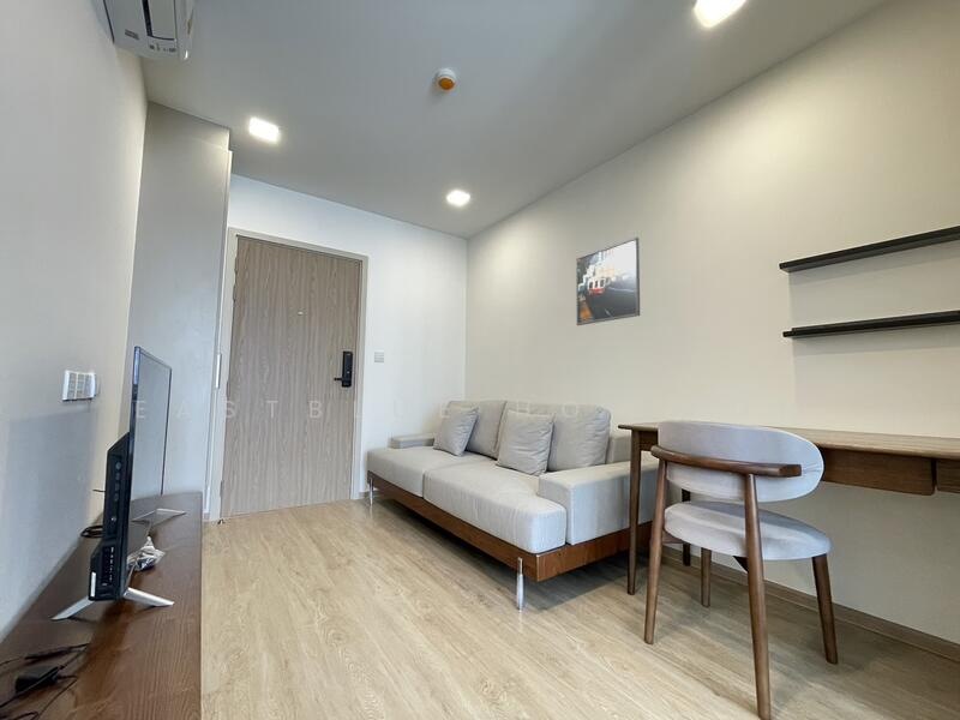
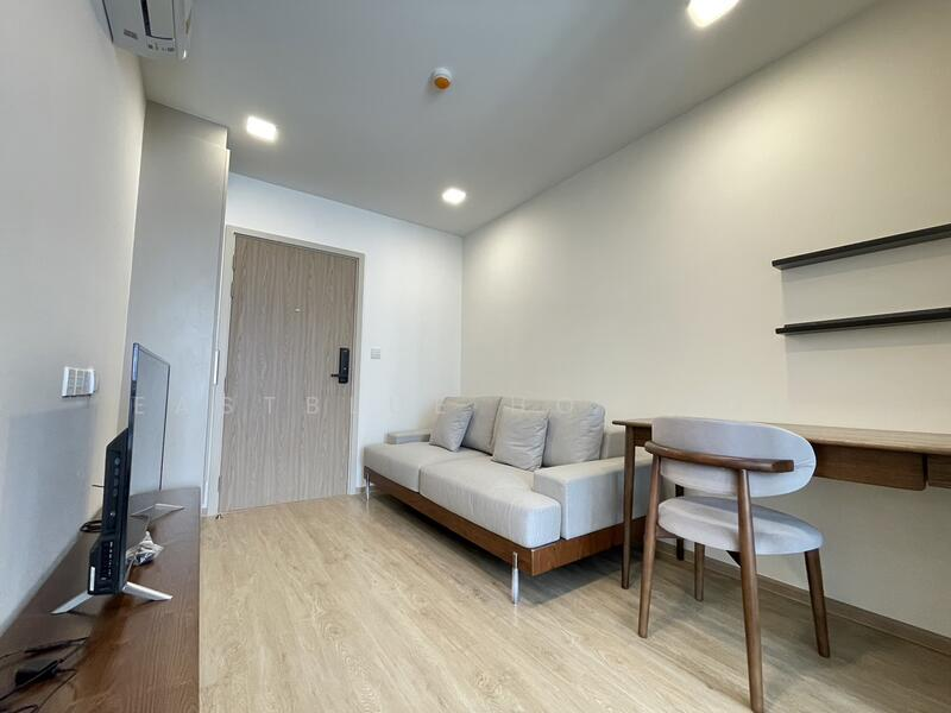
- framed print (605, 284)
